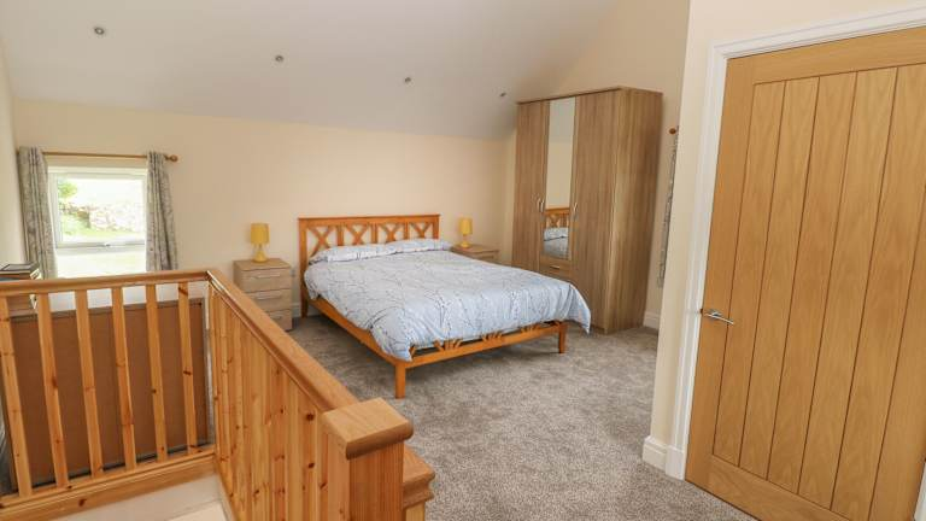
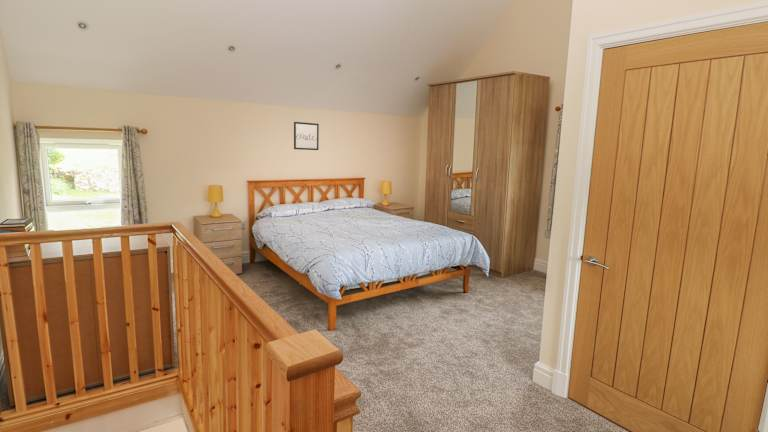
+ wall art (306, 136)
